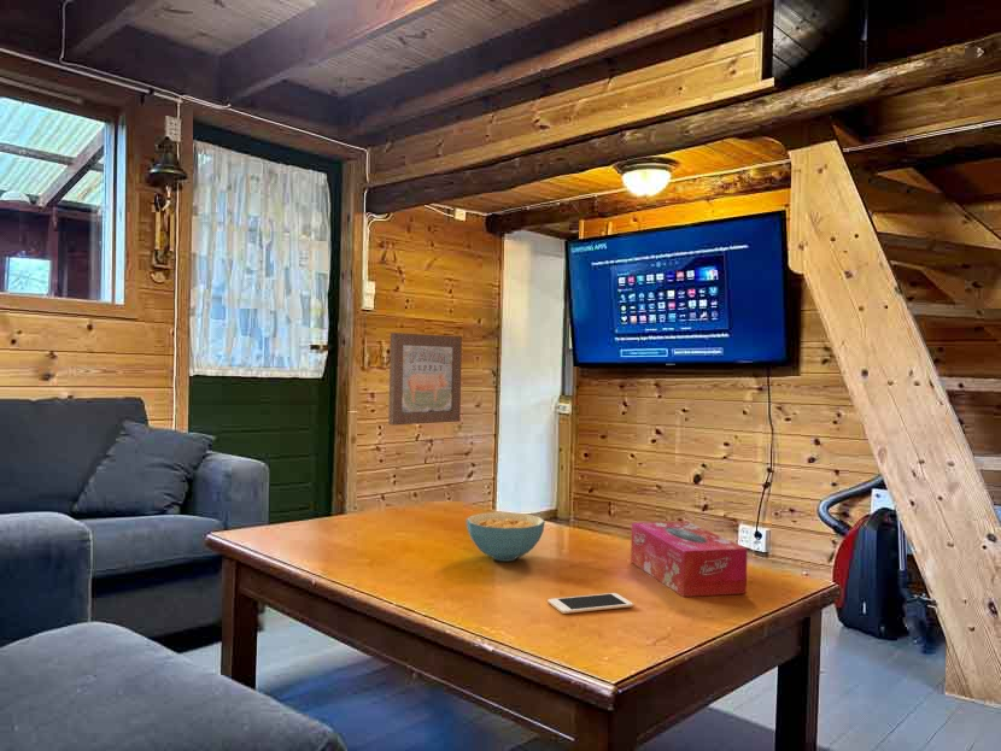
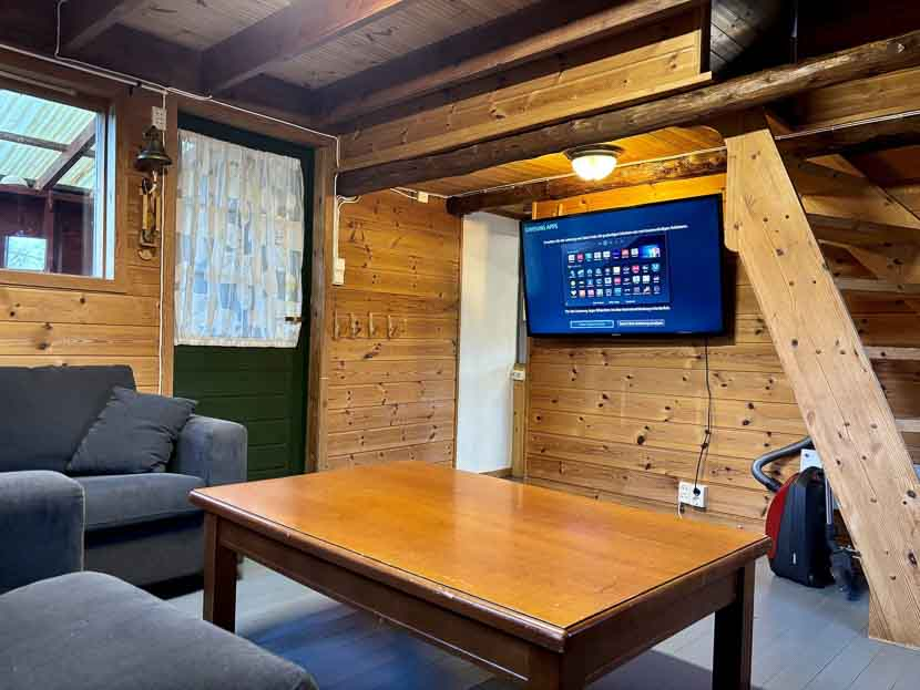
- cell phone (590, 603)
- wall art (426, 379)
- tissue box (684, 555)
- cereal bowl (504, 539)
